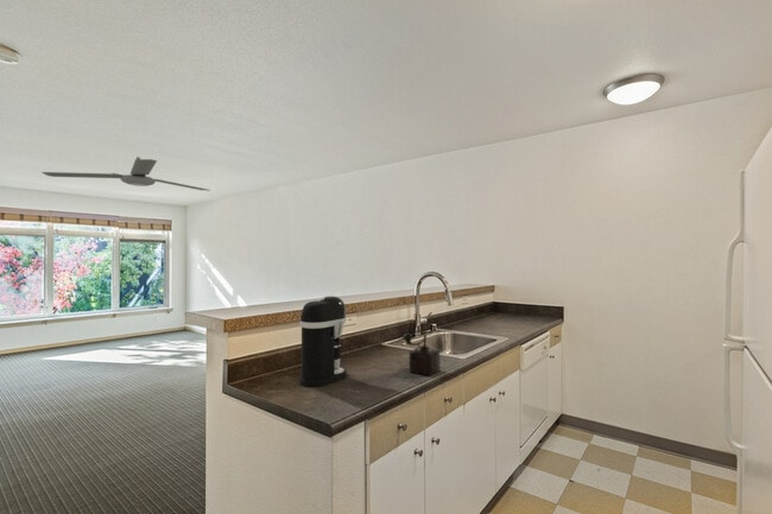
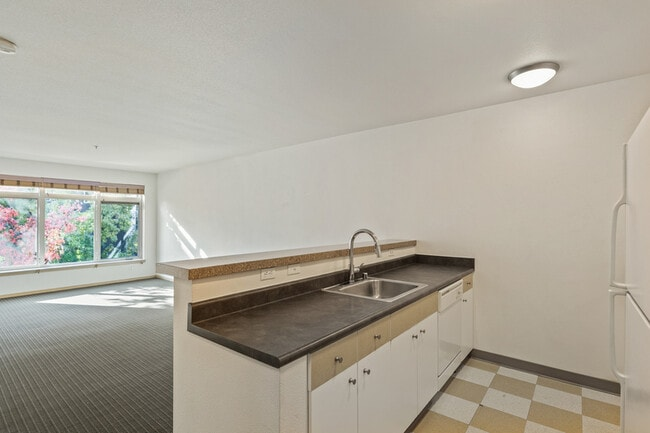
- coffee maker (323, 337)
- ceiling fan (134, 167)
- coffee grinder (420, 351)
